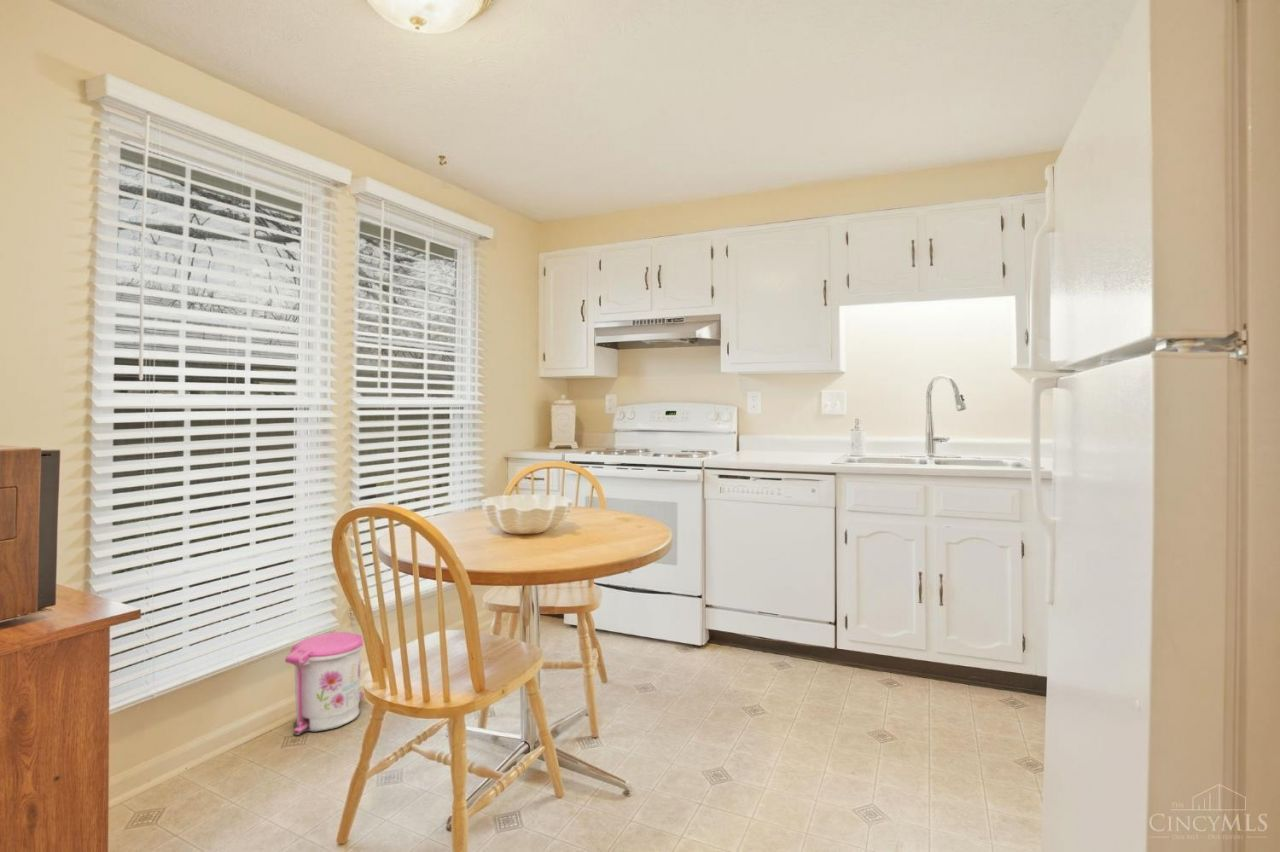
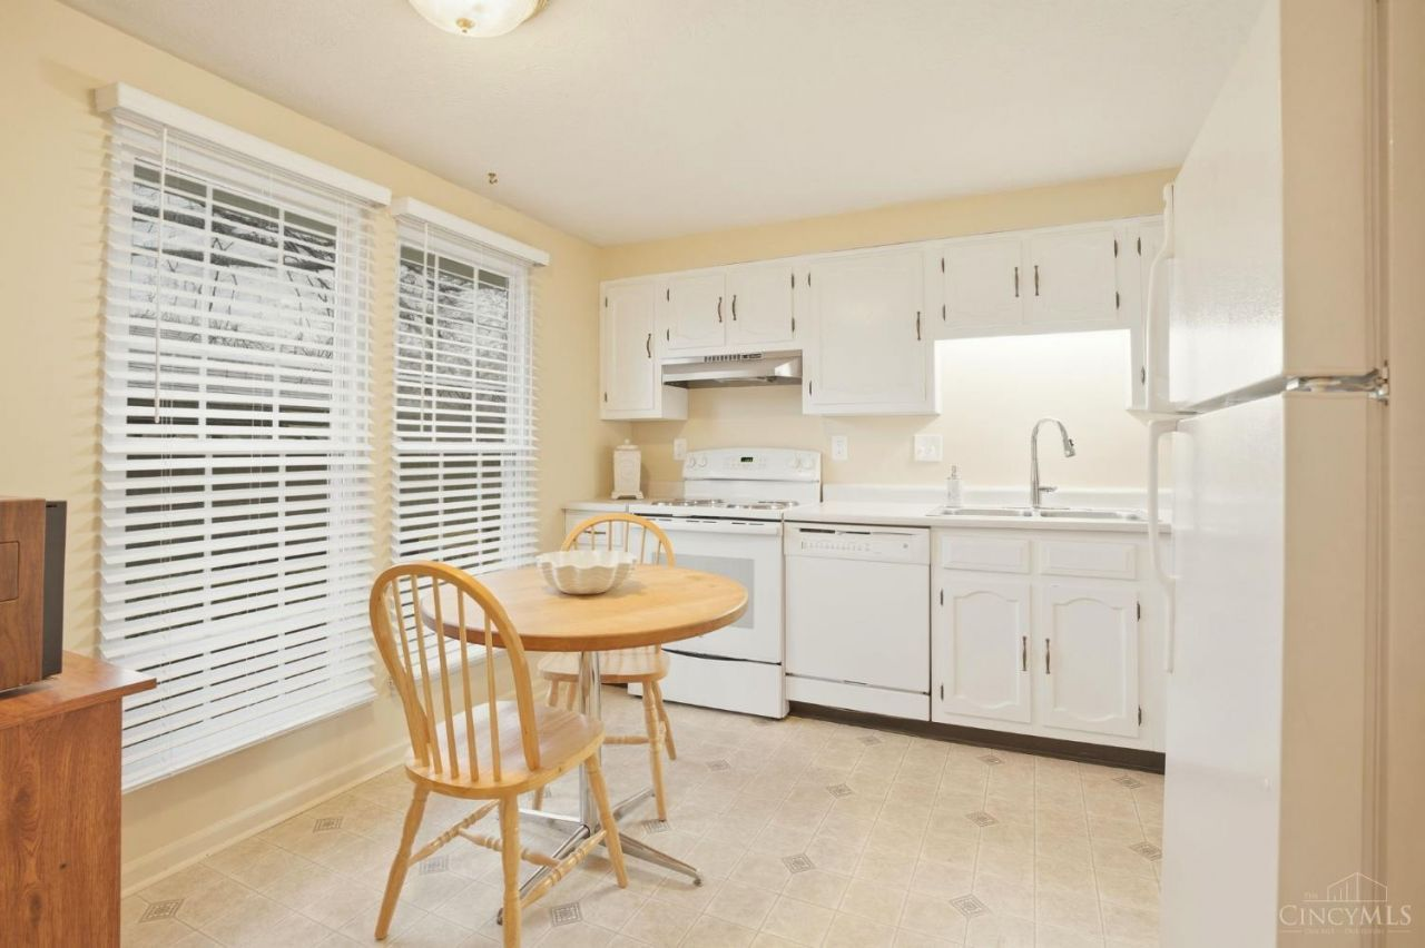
- trash can (327, 678)
